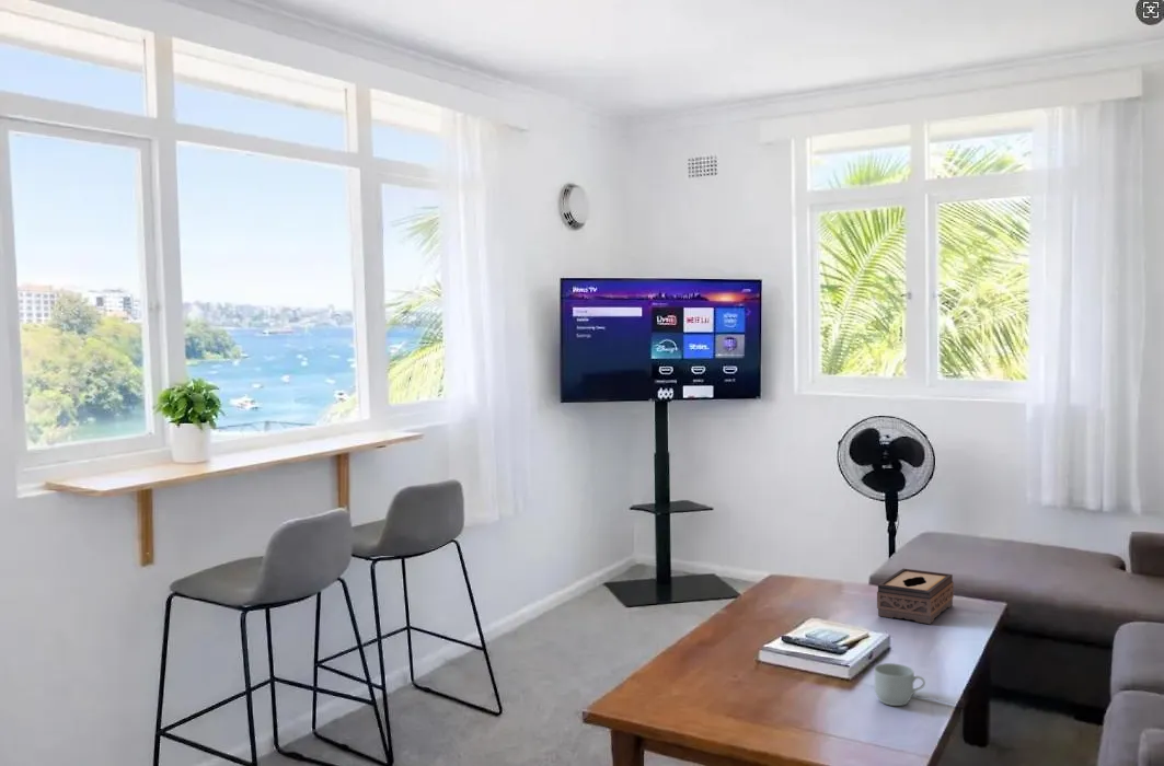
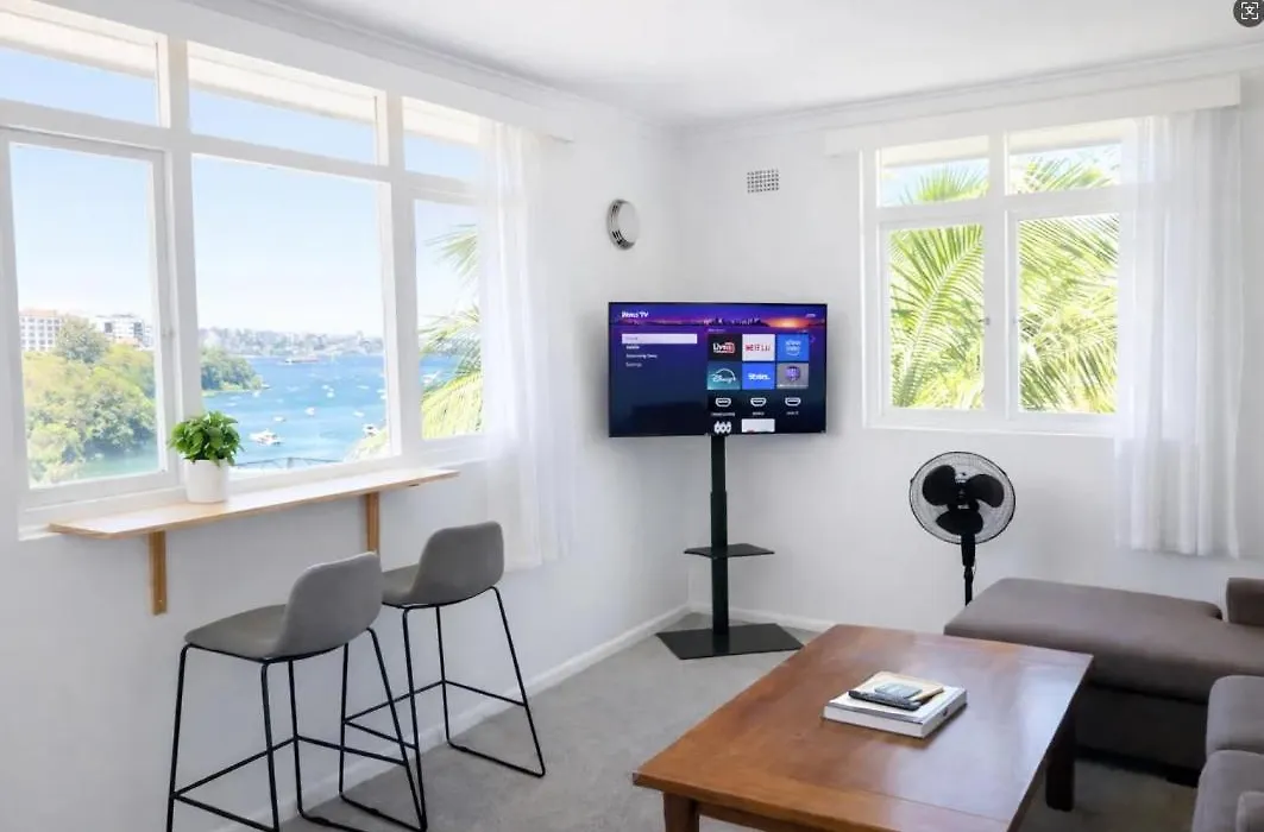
- mug (899, 685)
- tissue box (915, 594)
